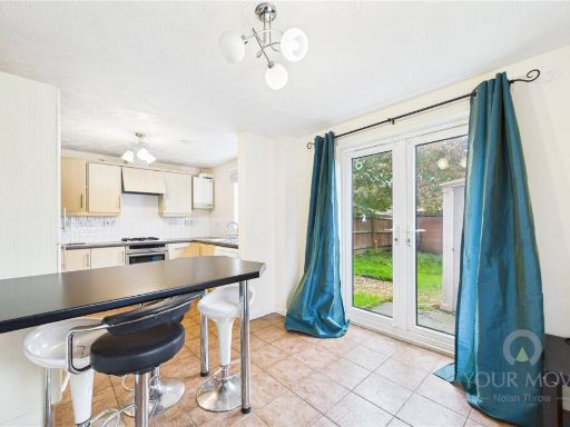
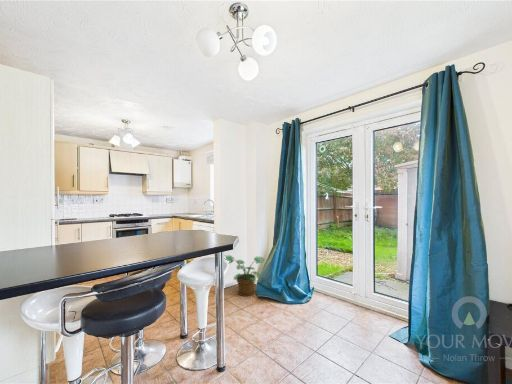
+ potted plant (242, 274)
